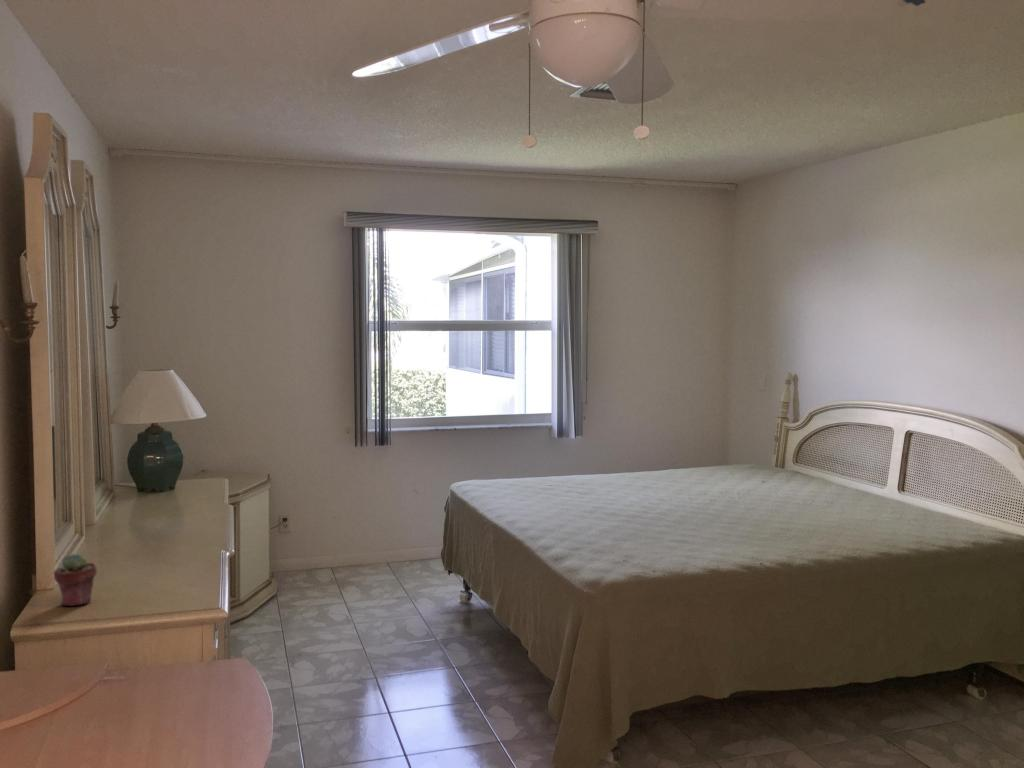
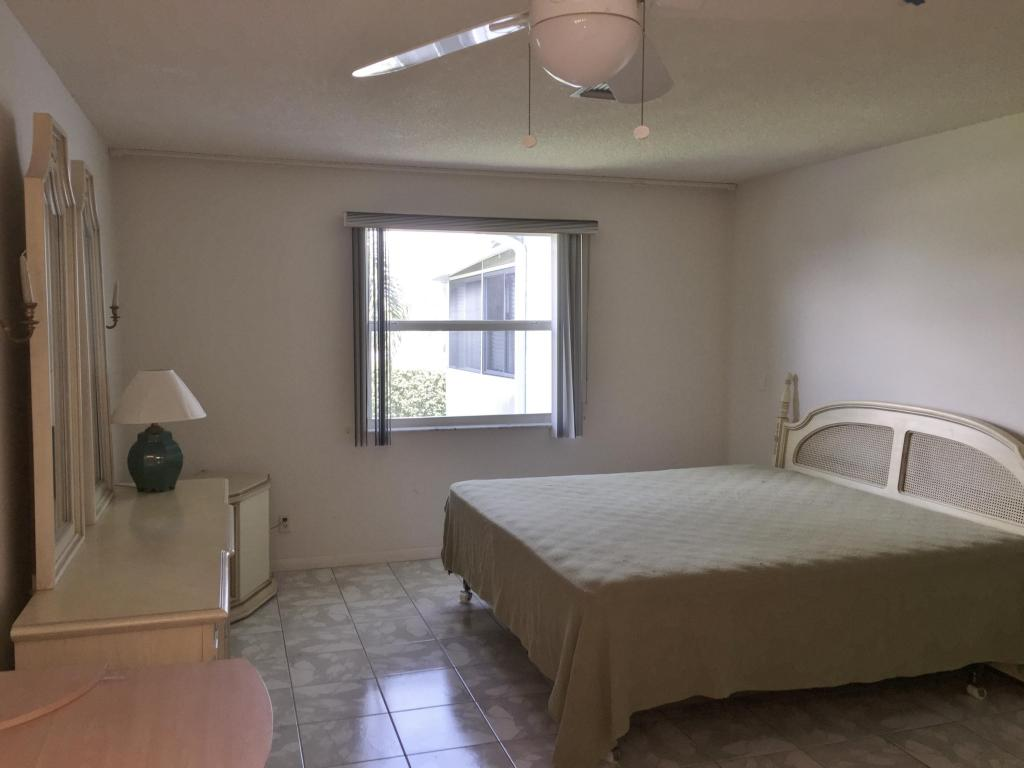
- potted succulent (75, 577)
